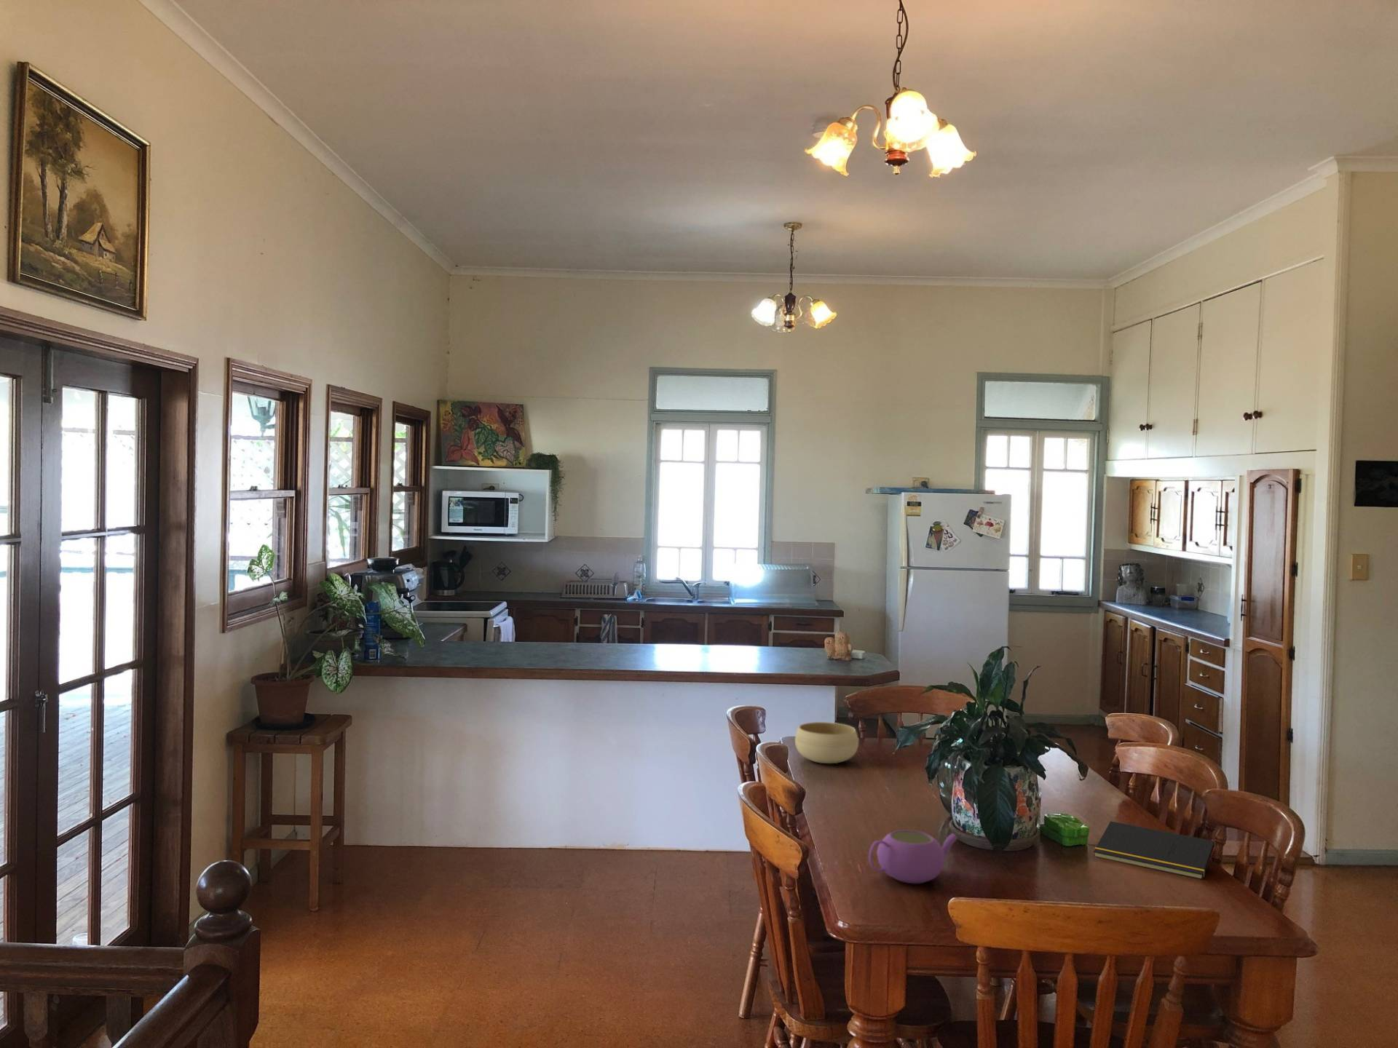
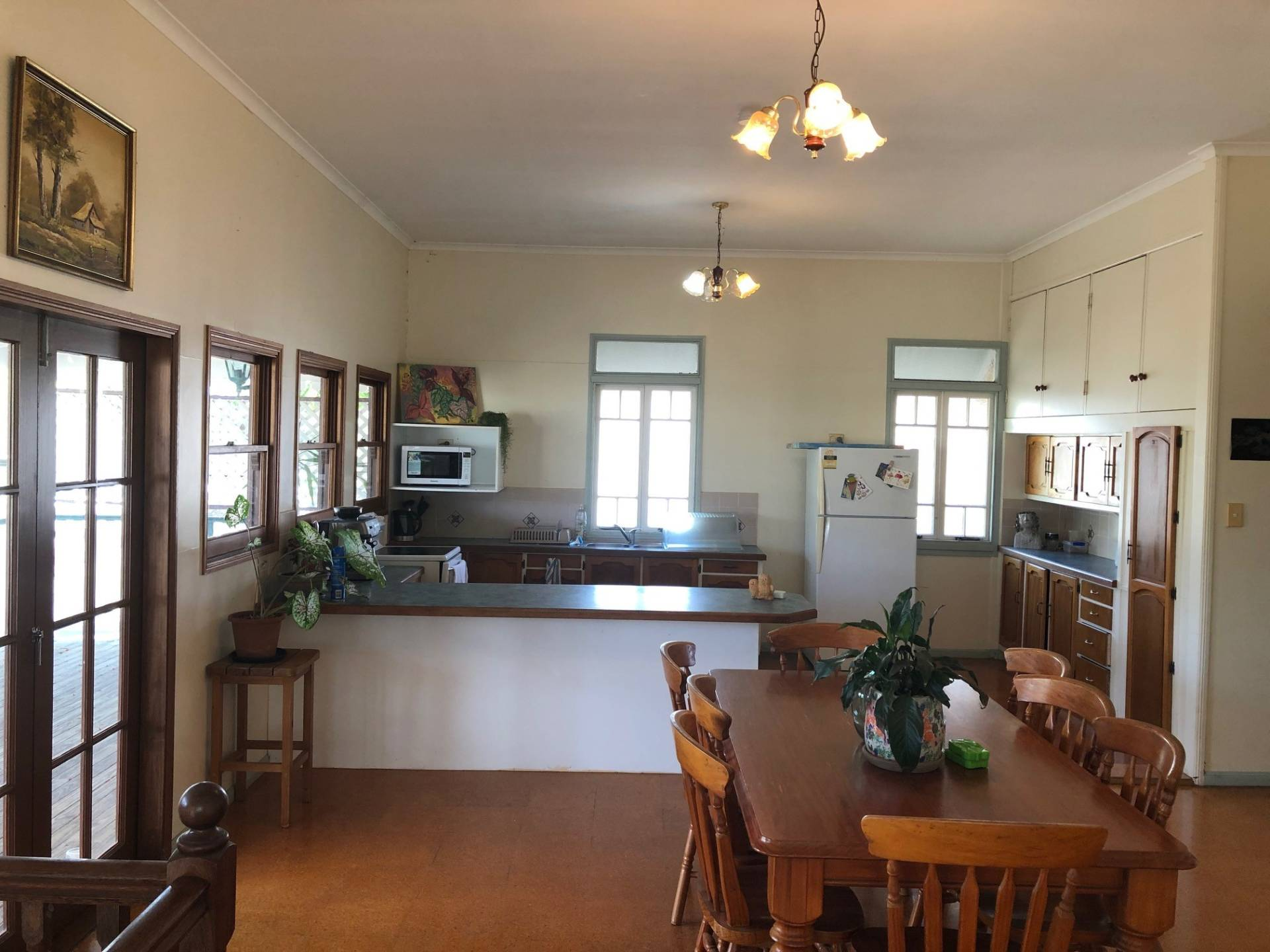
- teapot (913, 856)
- notepad (1154, 849)
- bowl (827, 744)
